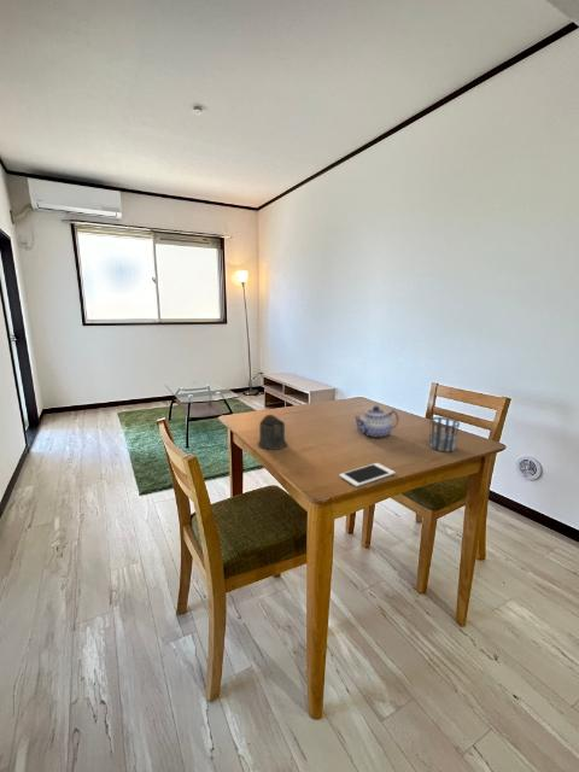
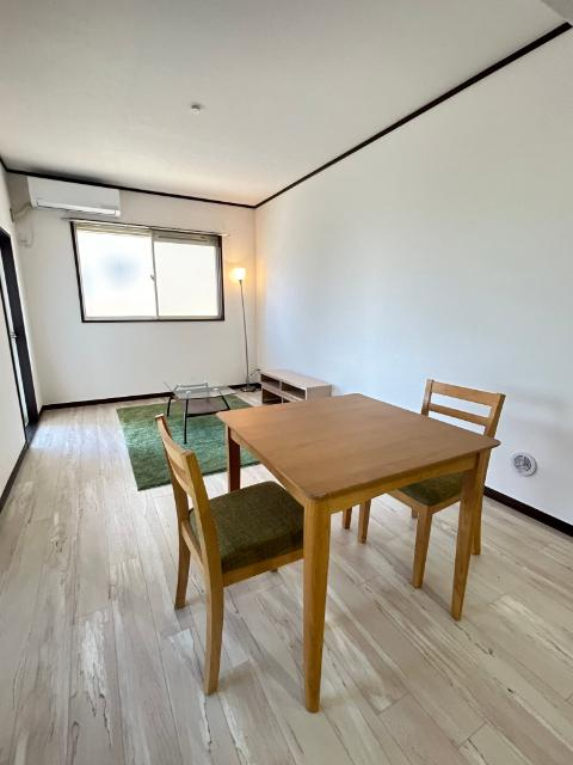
- cup (443, 433)
- cup (273, 432)
- teapot (376, 420)
- cell phone (367, 474)
